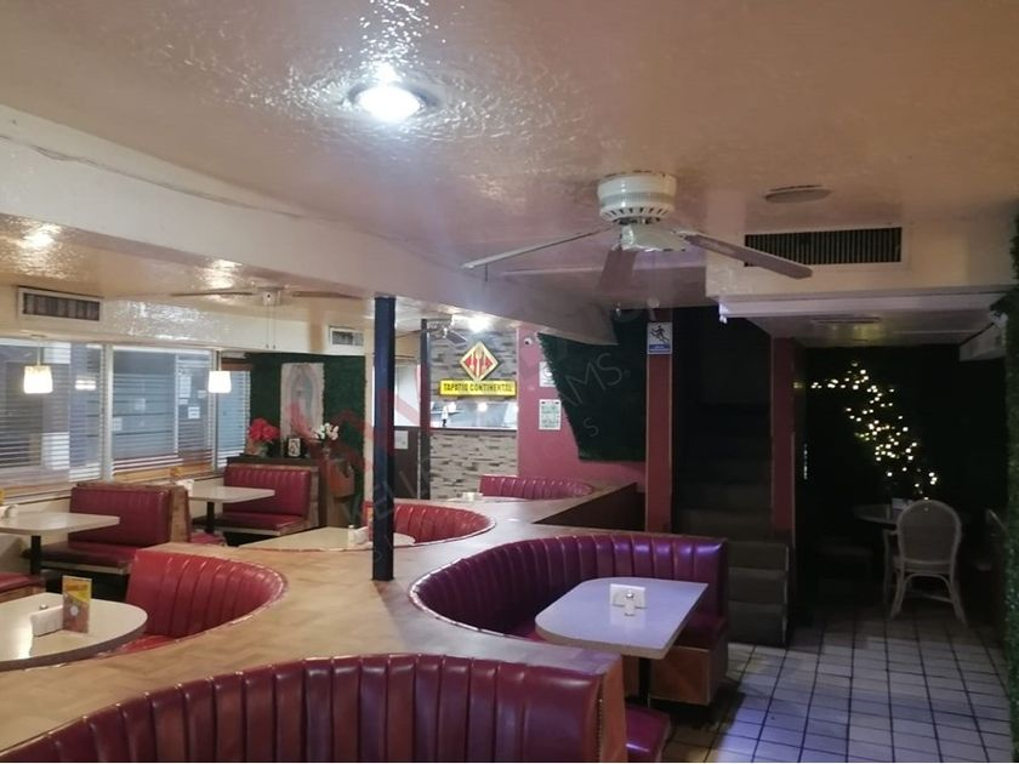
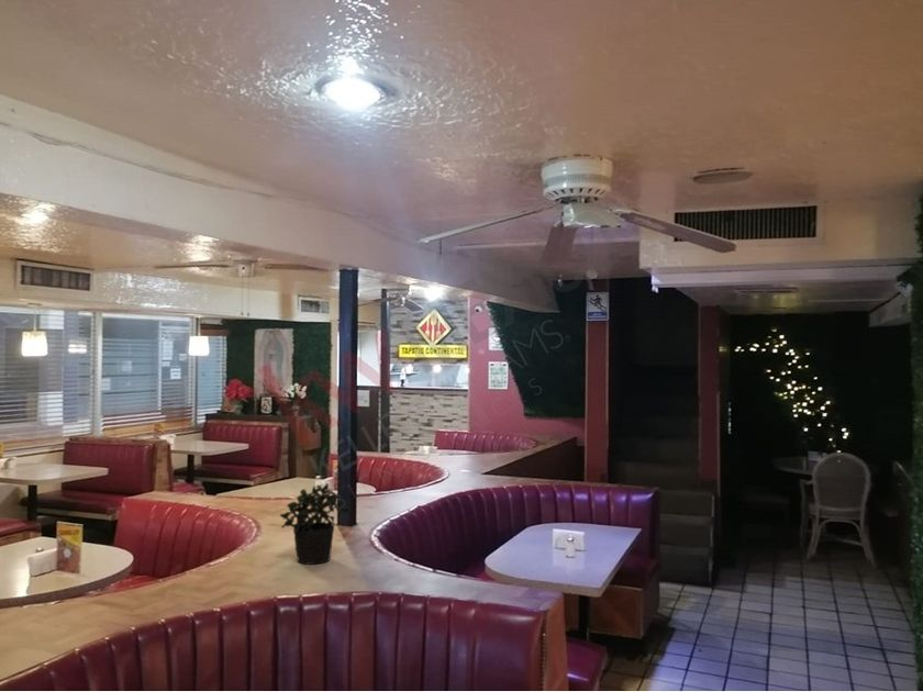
+ potted plant (316, 521)
